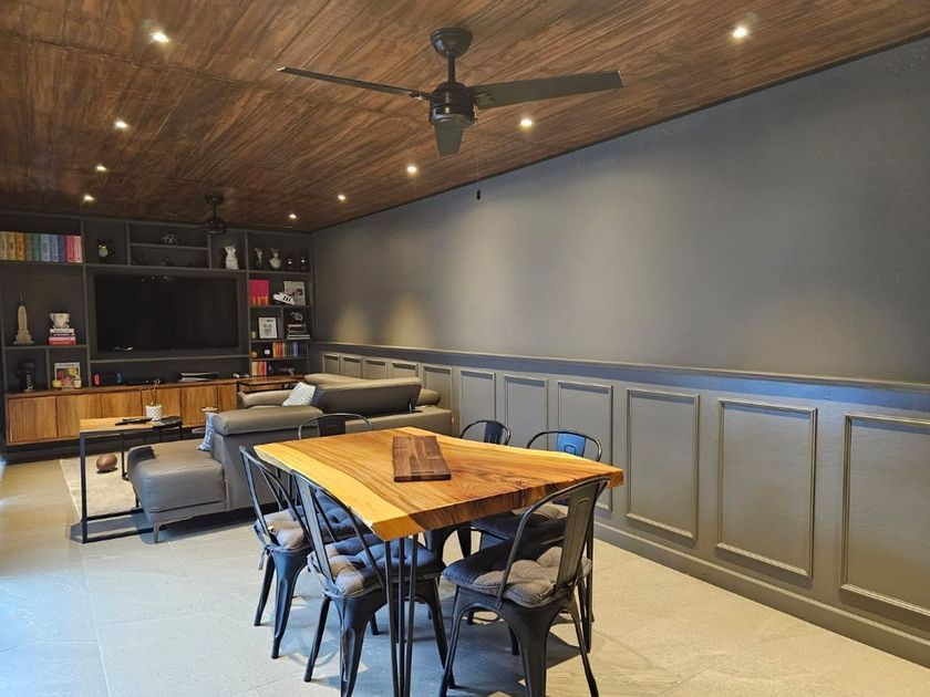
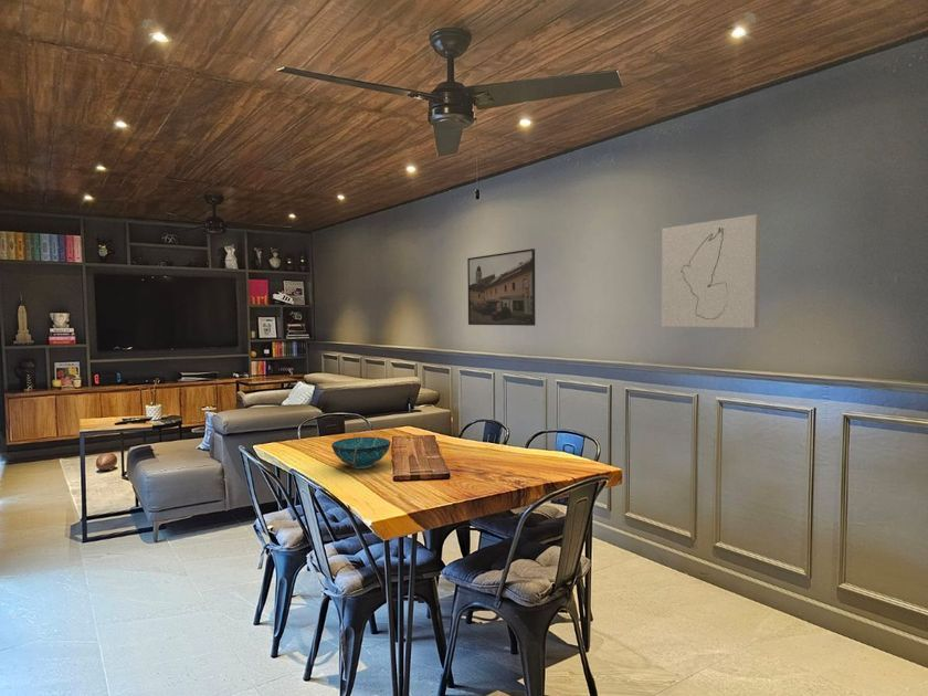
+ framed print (498, 289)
+ decorative bowl (361, 454)
+ wall art (707, 274)
